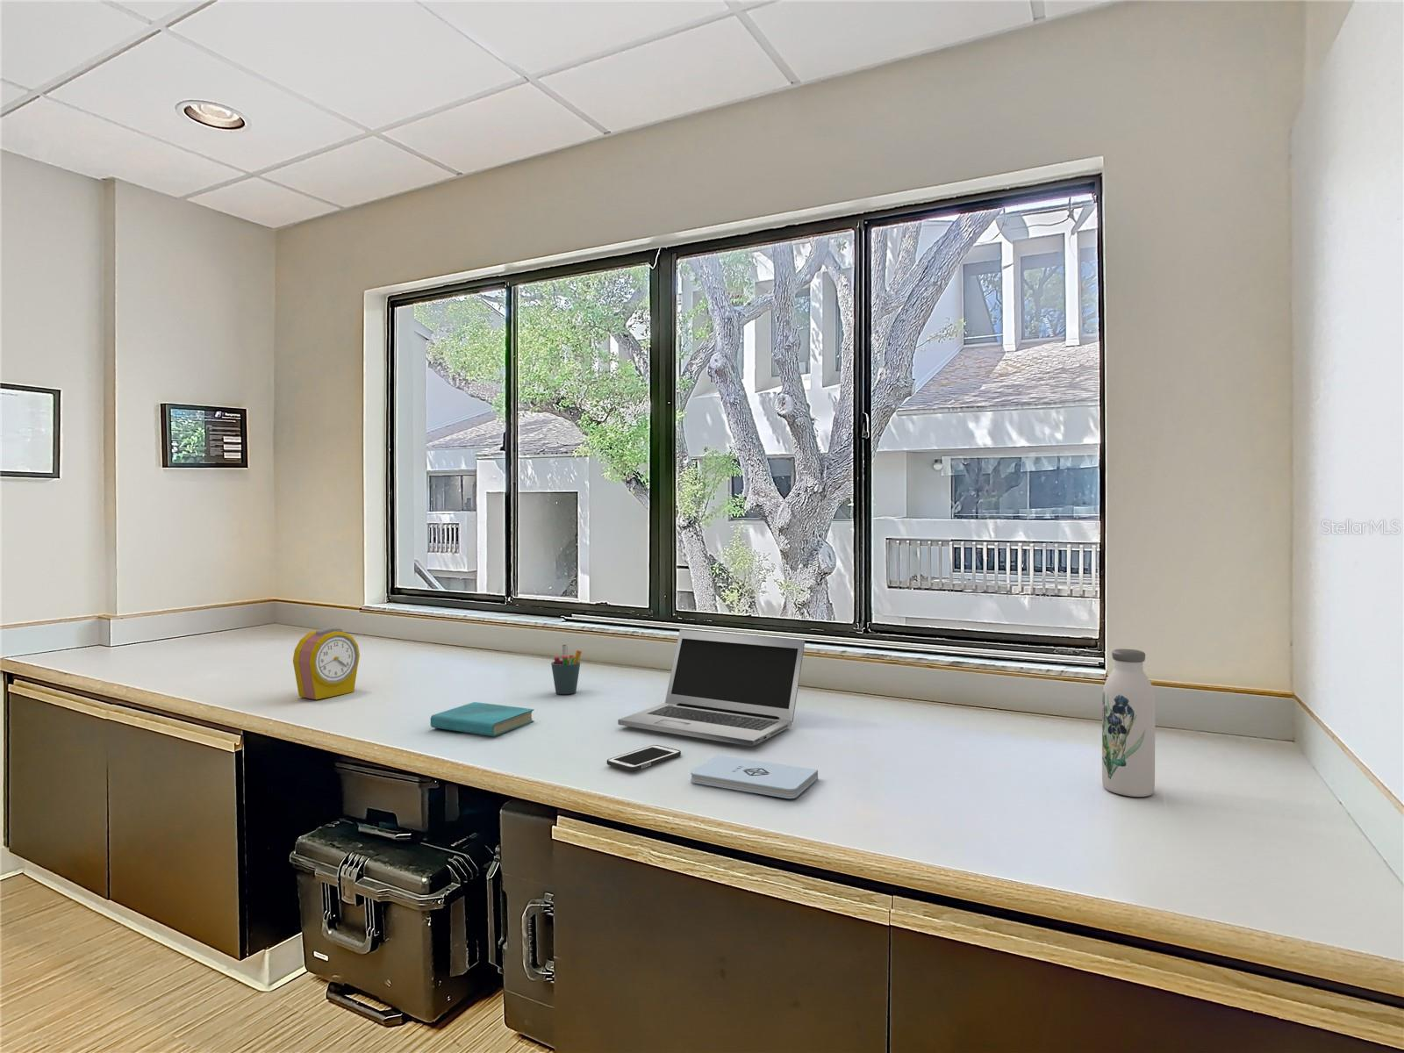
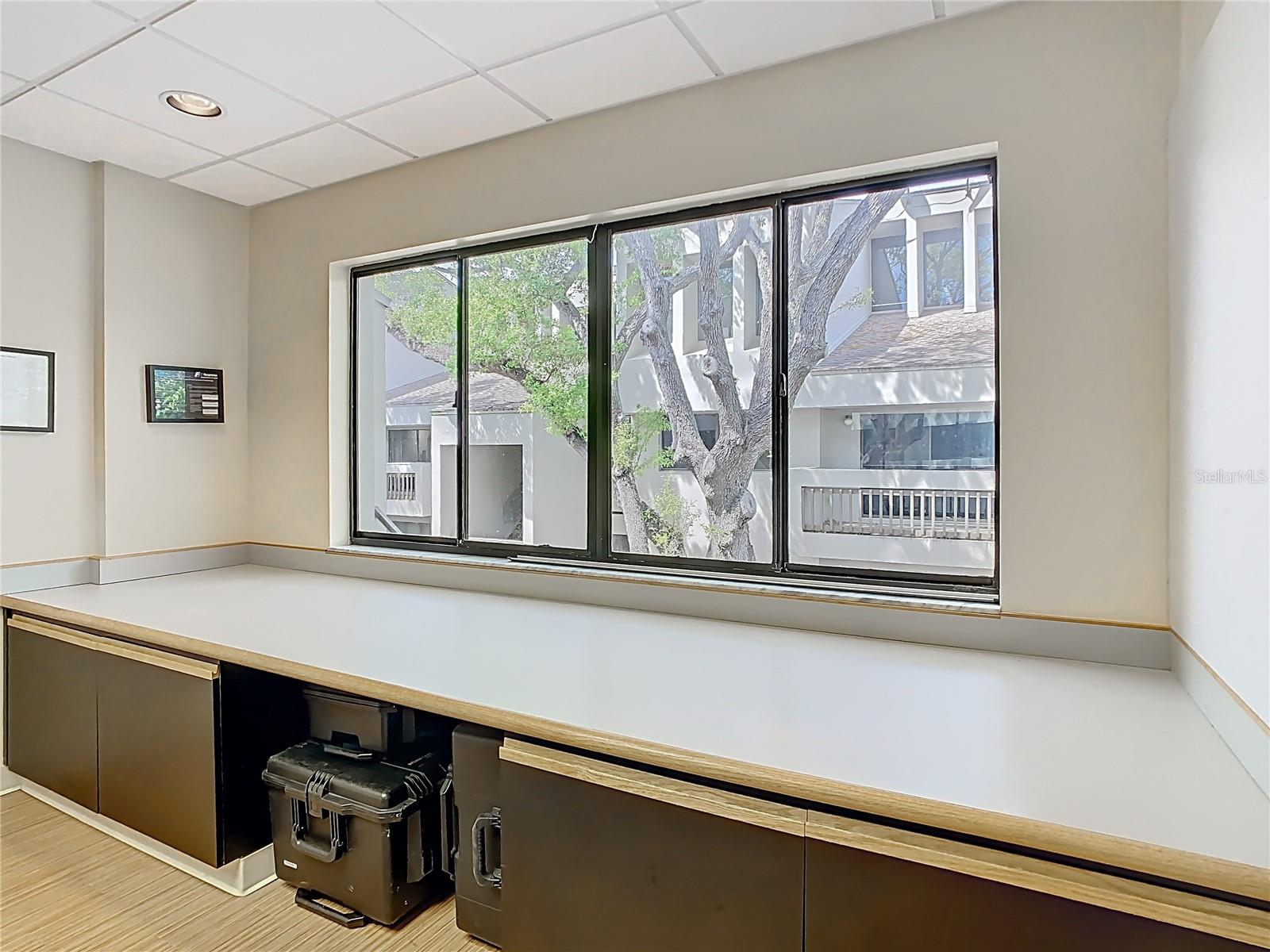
- water bottle (1128, 720)
- notepad (753, 775)
- laptop (713, 681)
- cell phone (645, 758)
- book (483, 718)
- pen holder (566, 669)
- alarm clock (327, 660)
